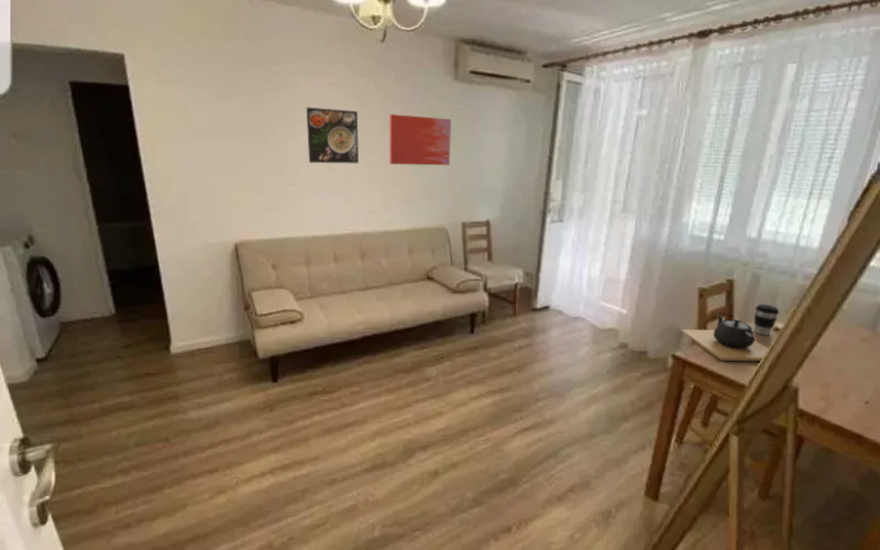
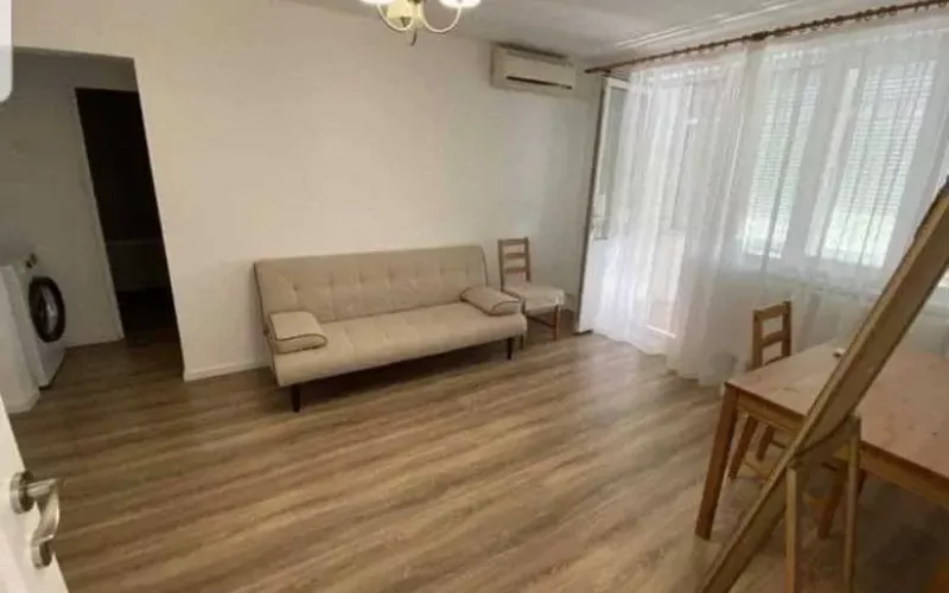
- coffee cup (765, 319)
- teapot (732, 331)
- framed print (333, 136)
- wall art (420, 141)
